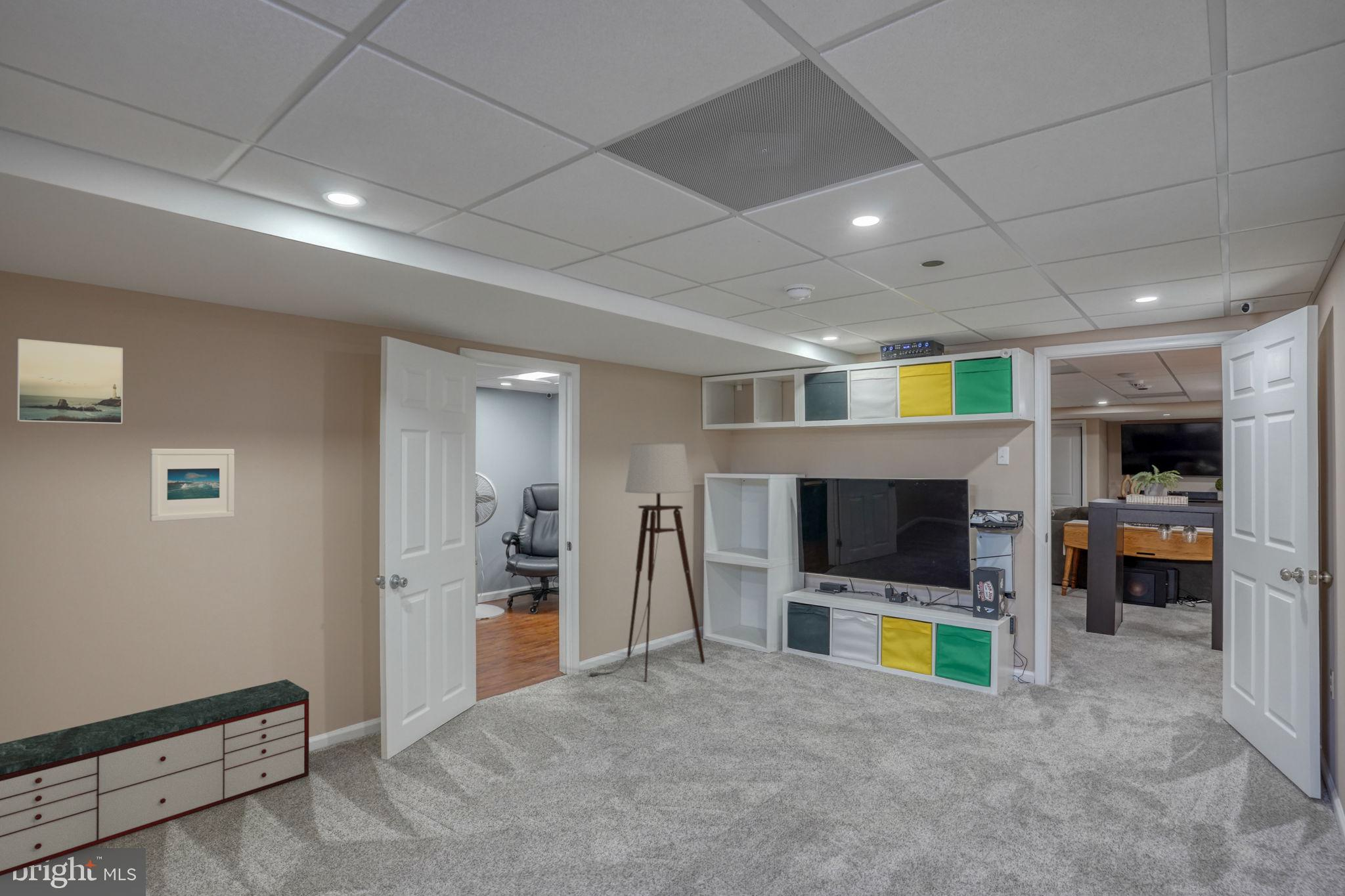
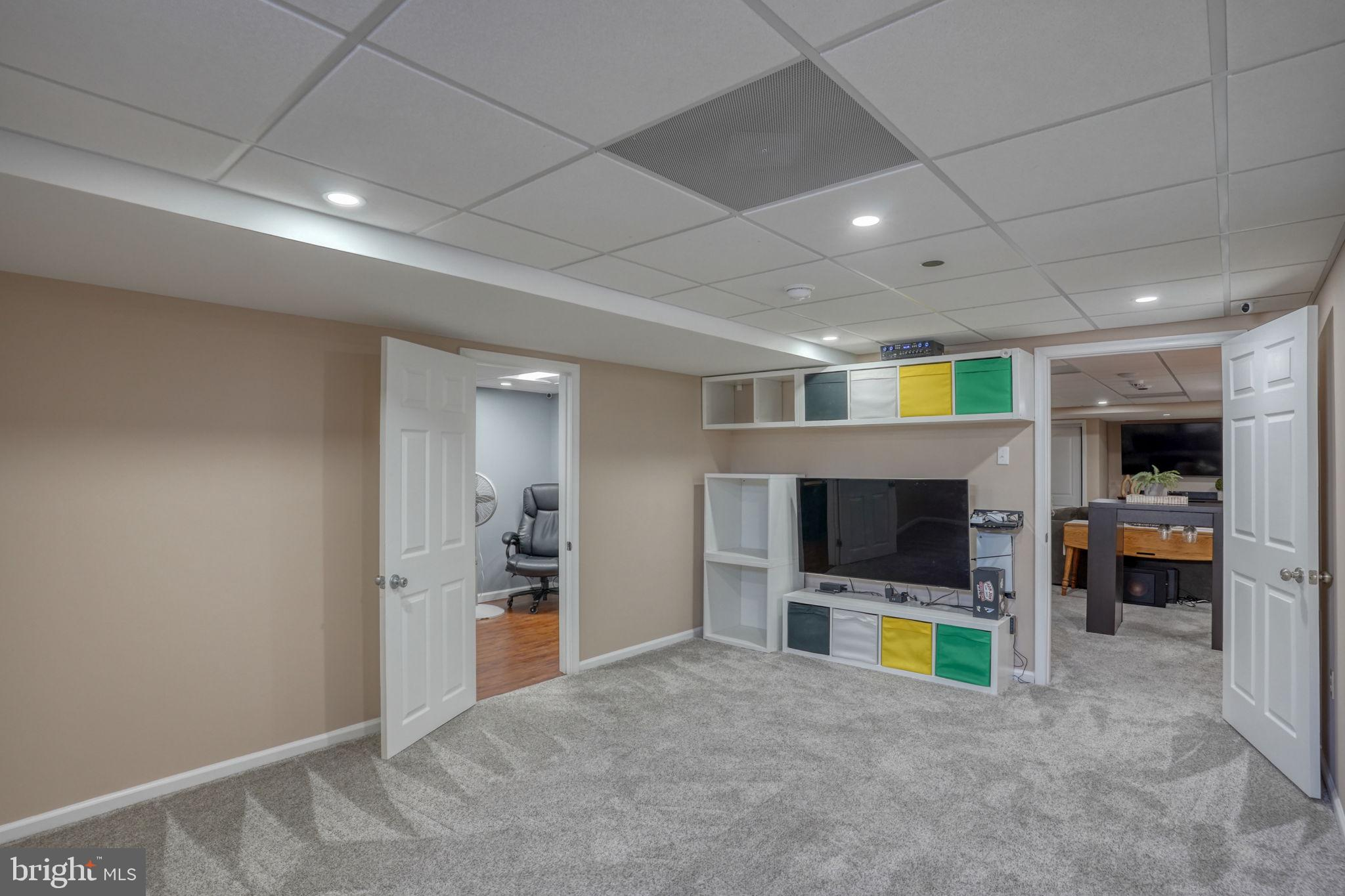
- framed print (72, 383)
- floor lamp (643, 556)
- storage cabinet (156, 765)
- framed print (193, 484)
